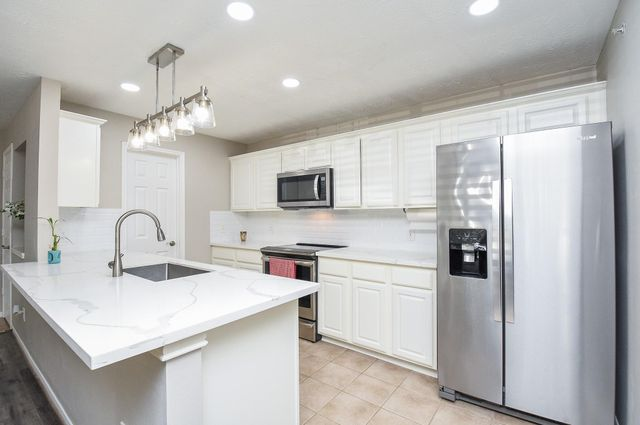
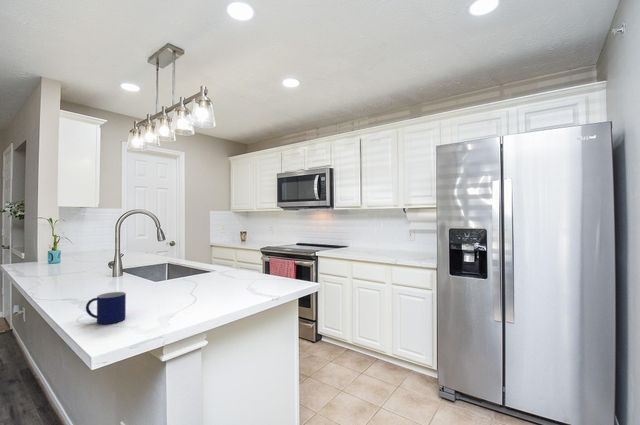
+ mug (105, 307)
